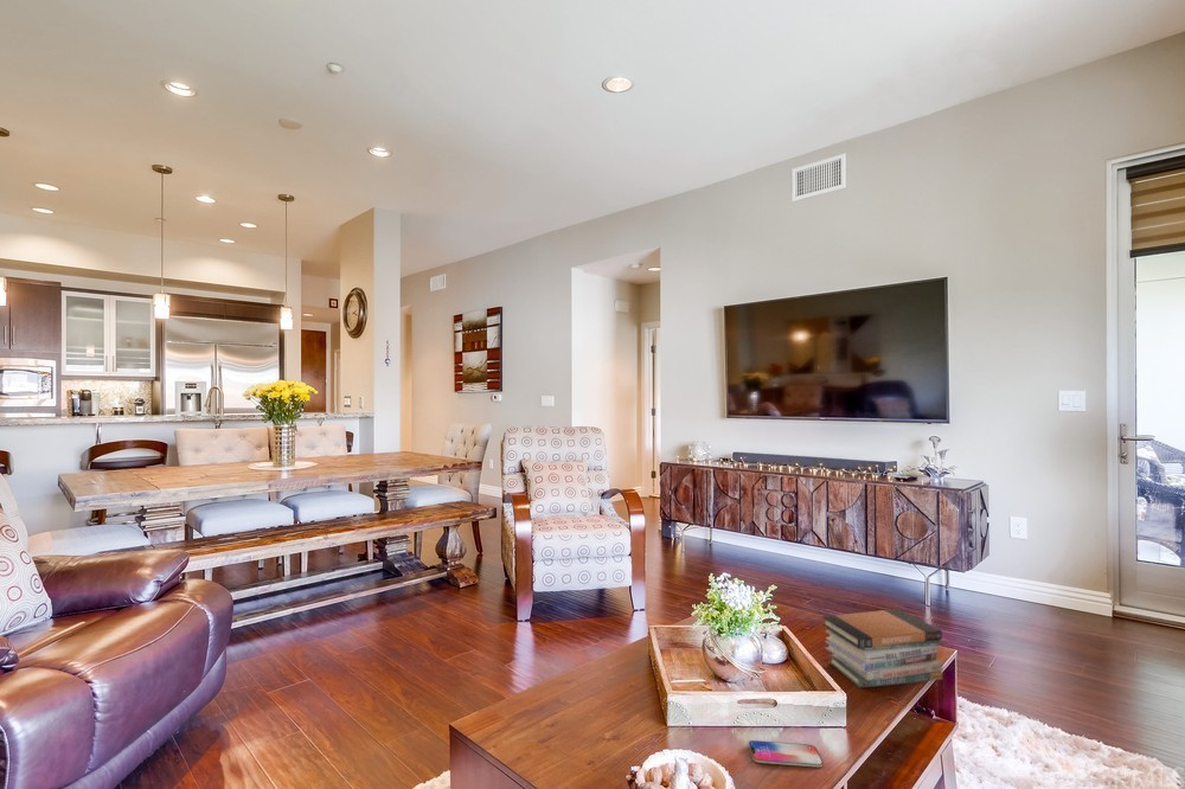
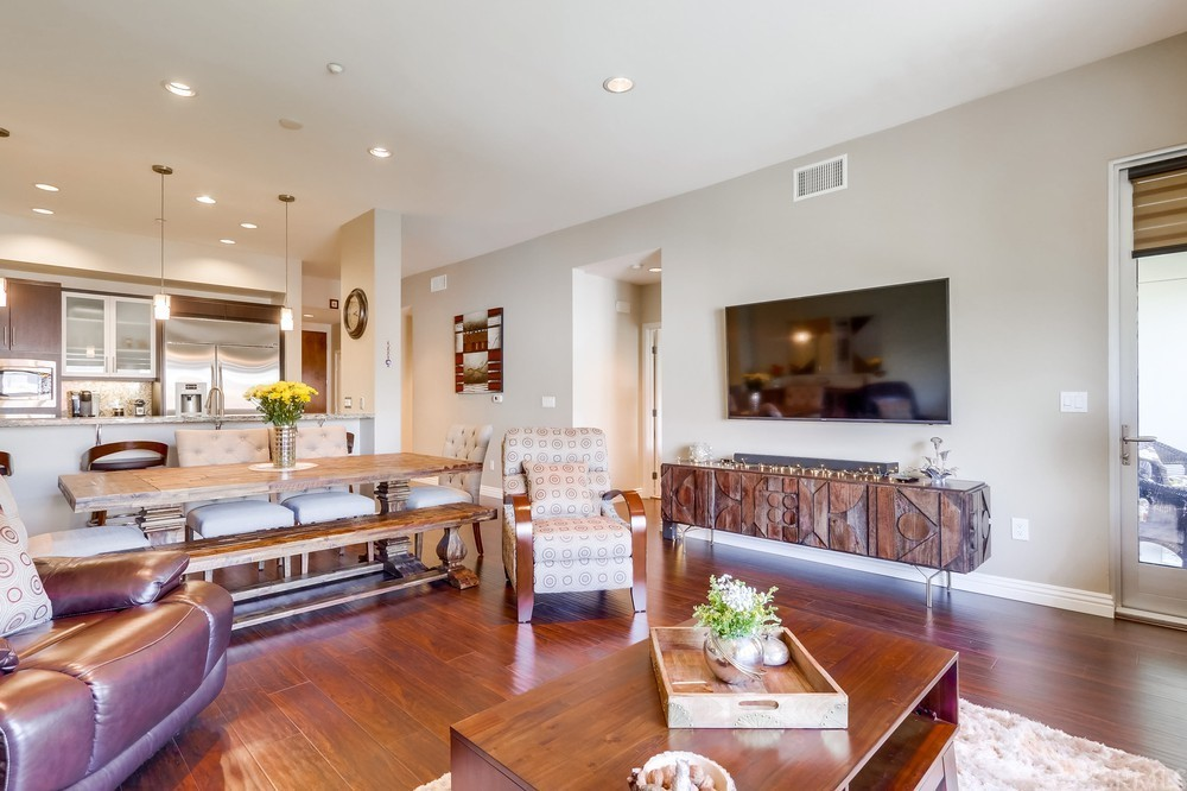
- book stack (880, 647)
- smartphone (784, 753)
